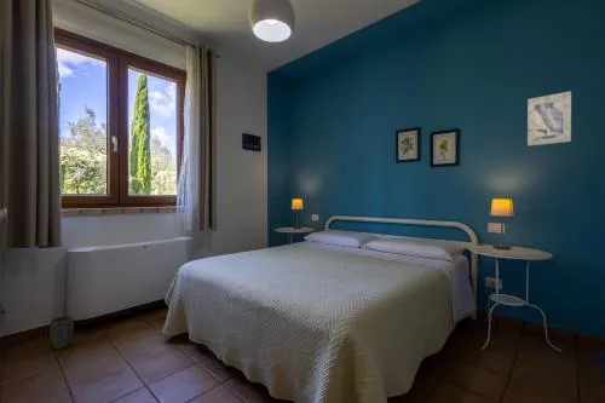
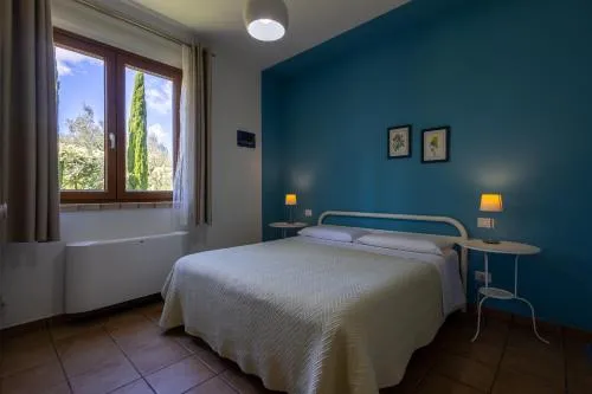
- plant pot (62, 332)
- wall art (548, 120)
